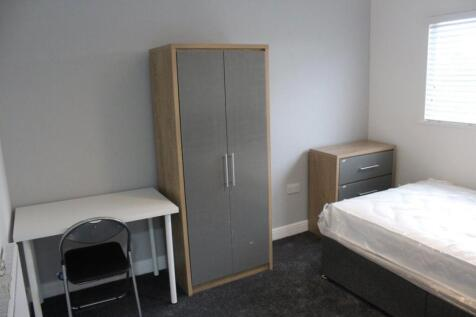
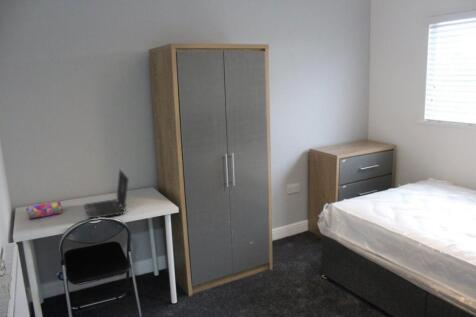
+ laptop computer (106, 200)
+ pencil case (44, 209)
